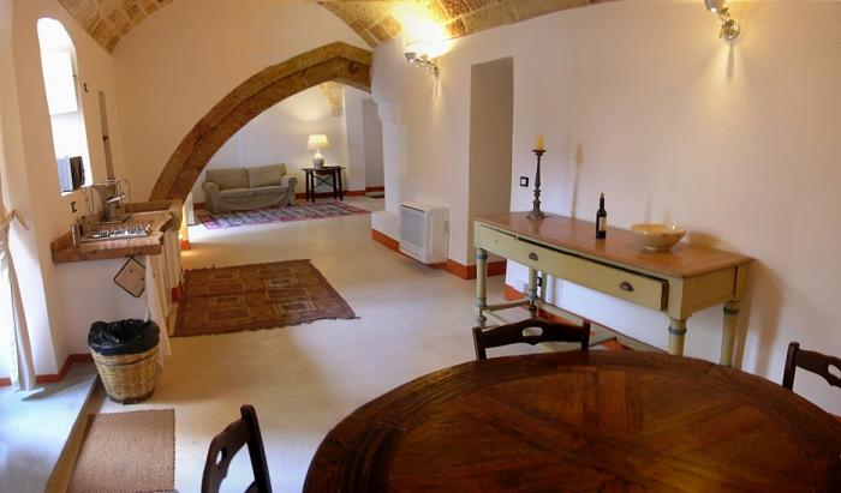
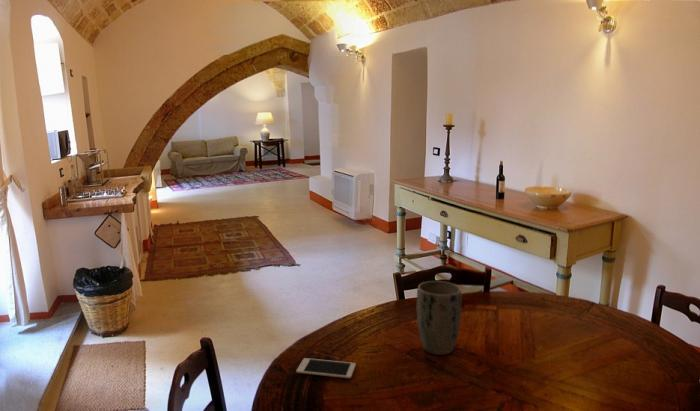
+ plant pot (438, 318)
+ cell phone (326, 367)
